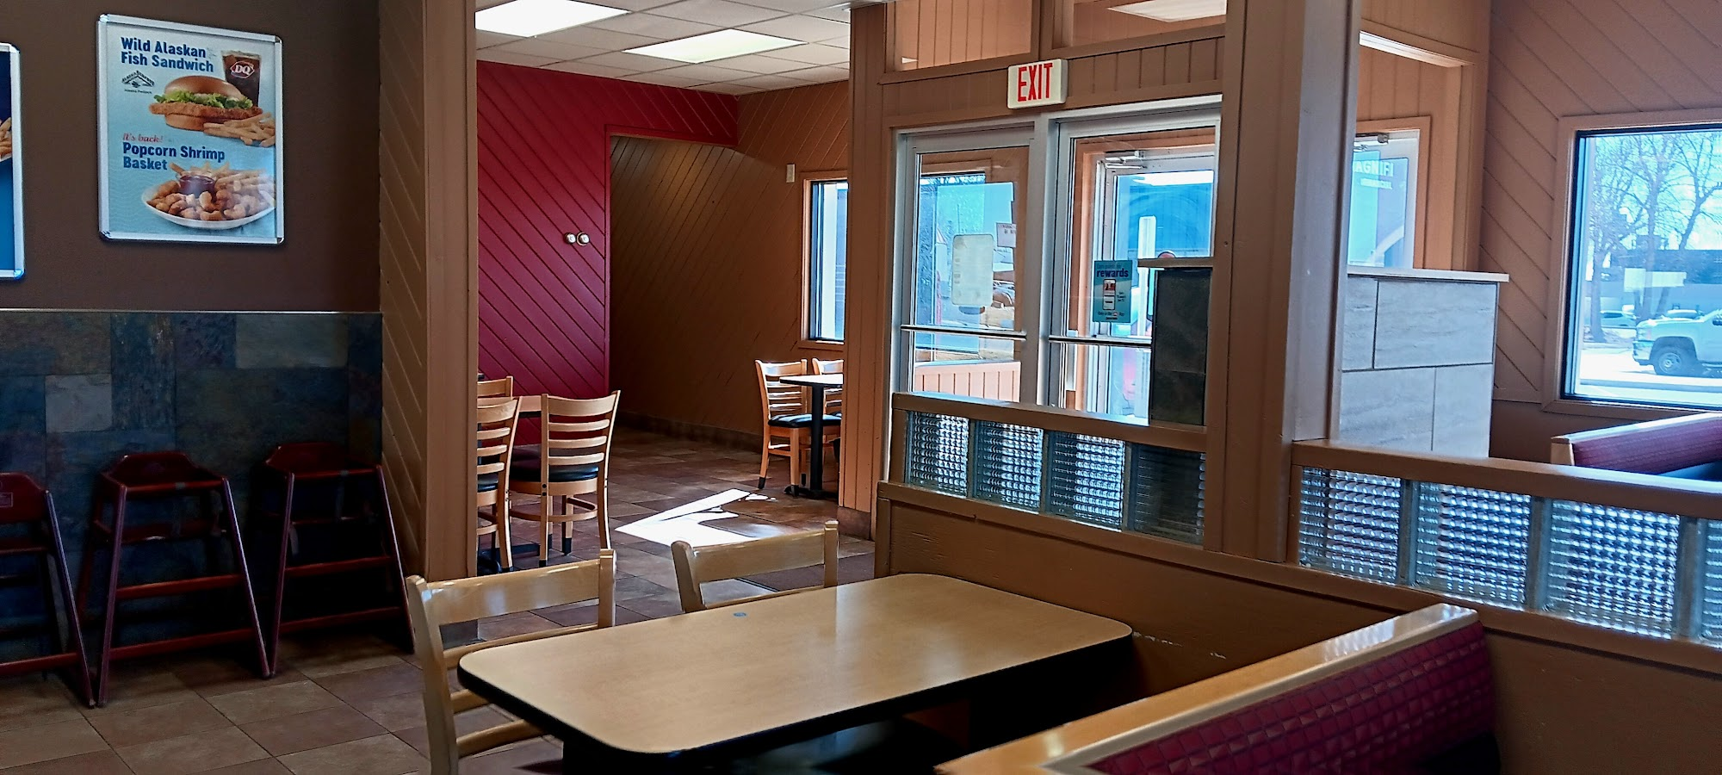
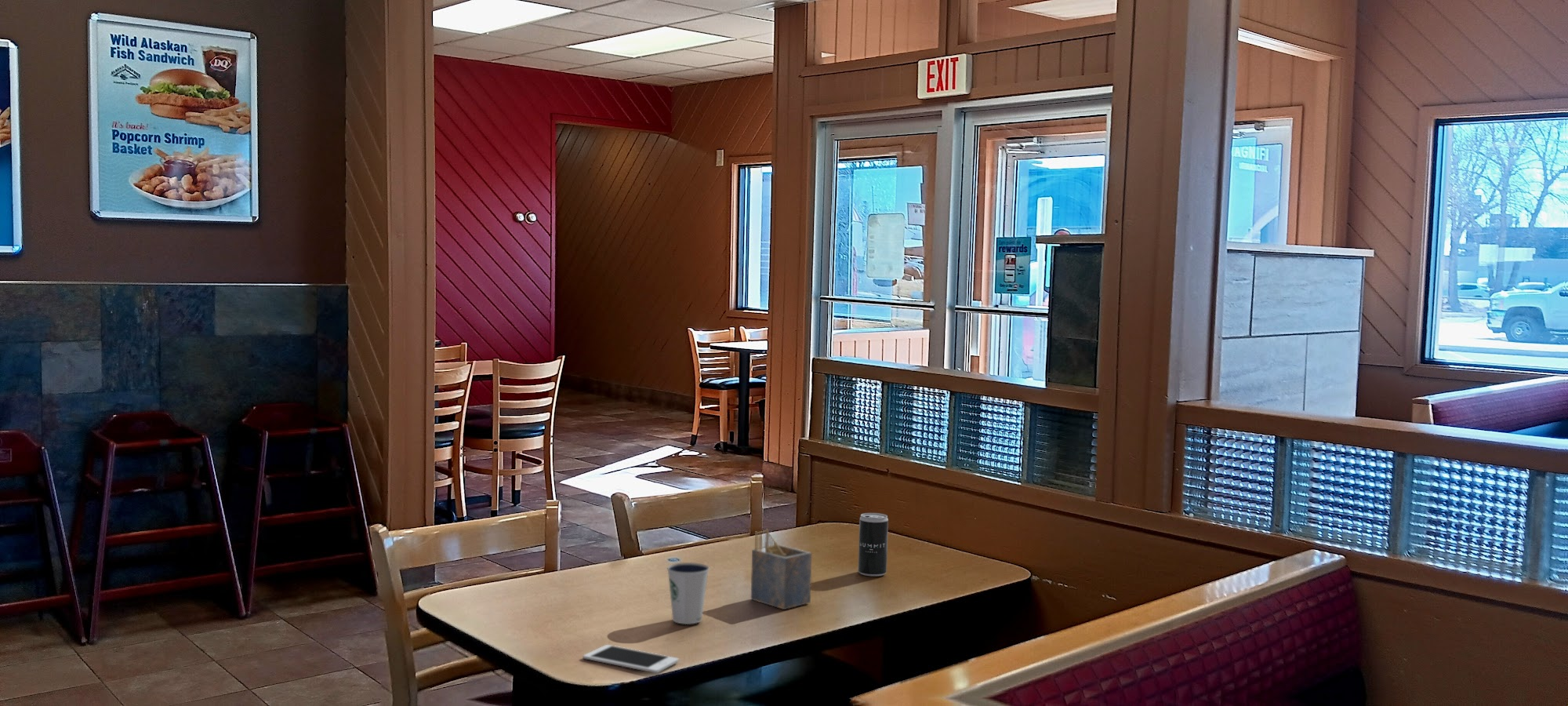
+ cell phone (630, 658)
+ beverage can (873, 544)
+ napkin holder (780, 566)
+ dixie cup (688, 594)
